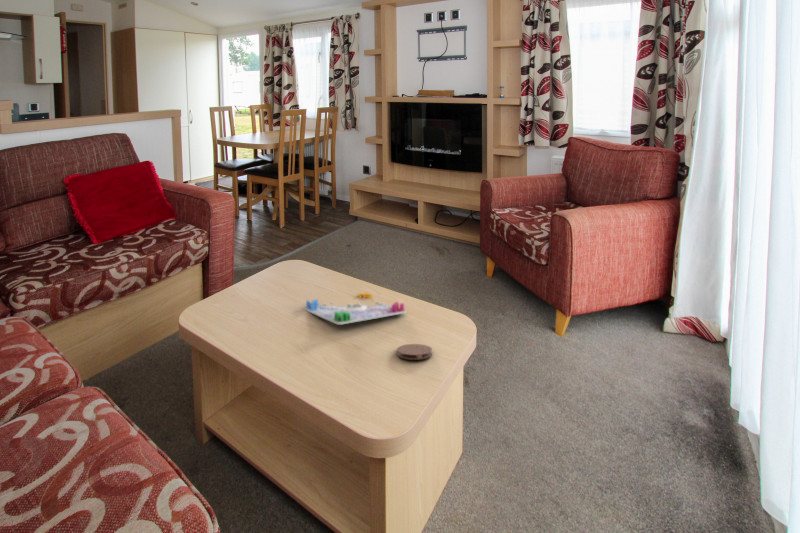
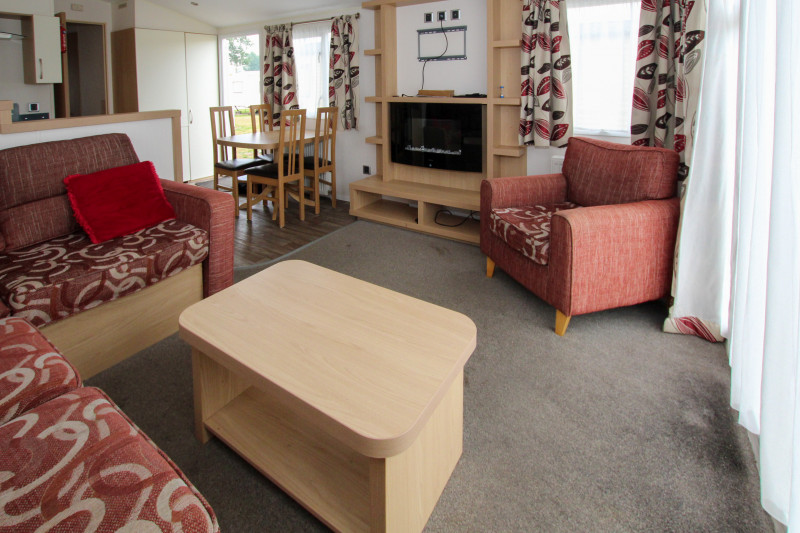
- coaster (414, 351)
- board game (354, 306)
